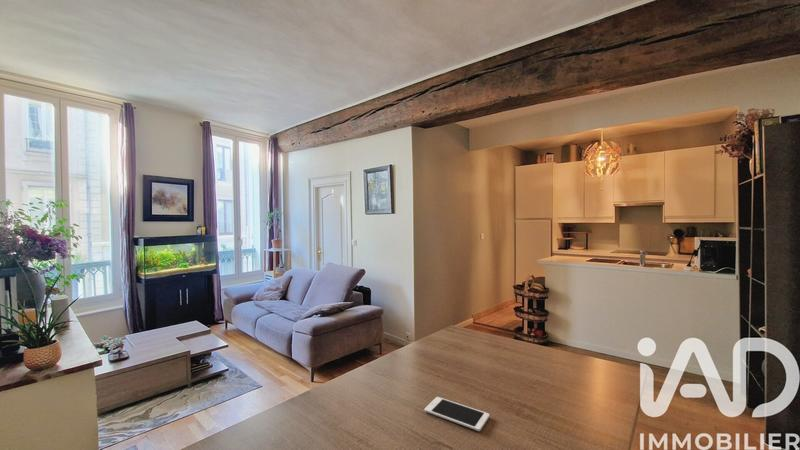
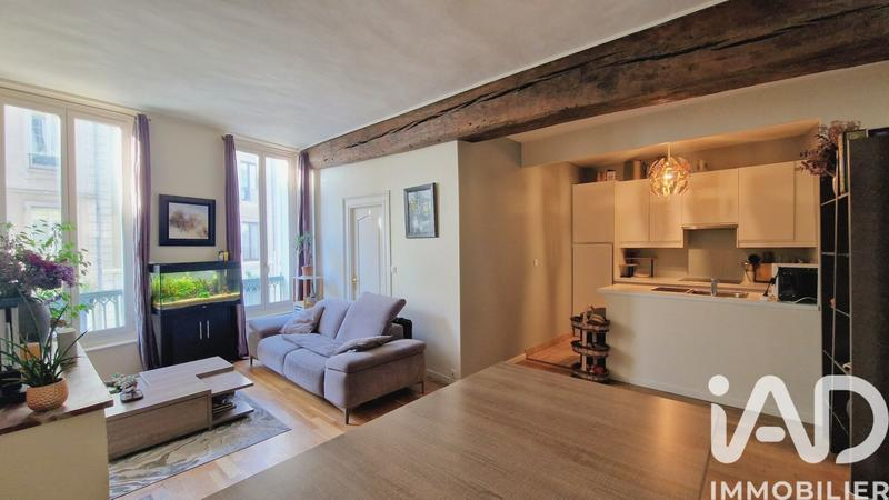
- cell phone (456, 412)
